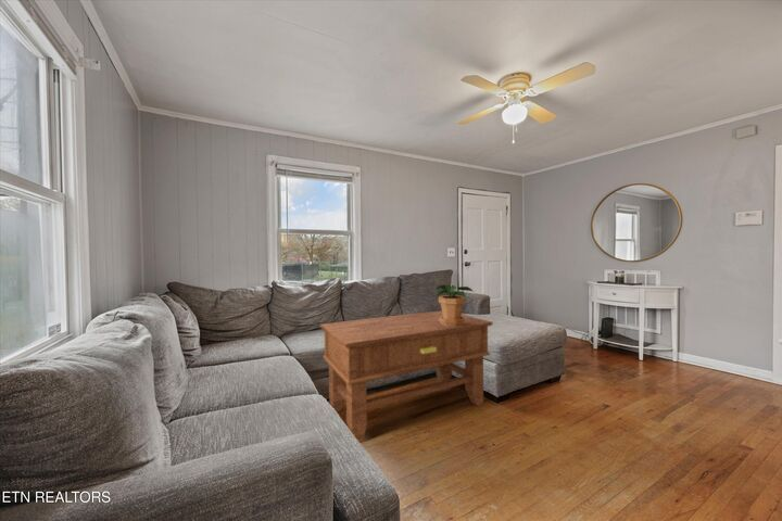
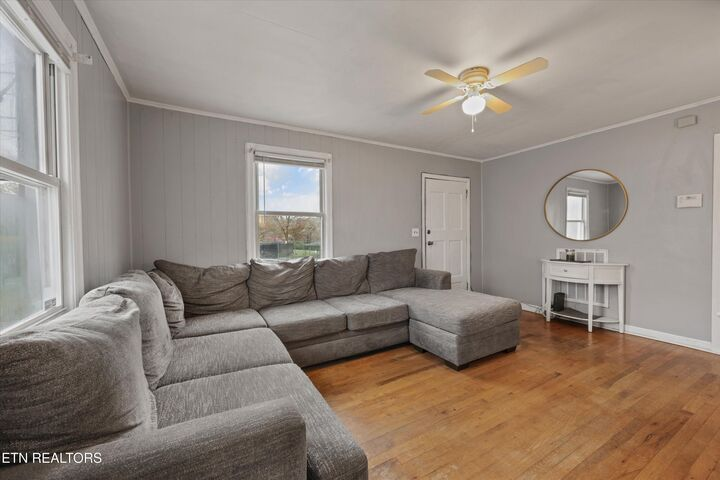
- side table (407, 365)
- potted plant (453, 303)
